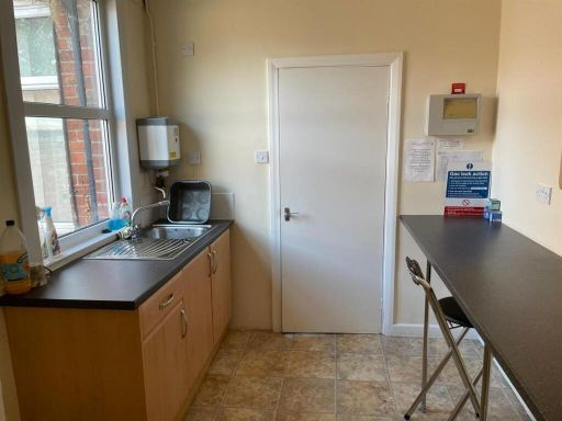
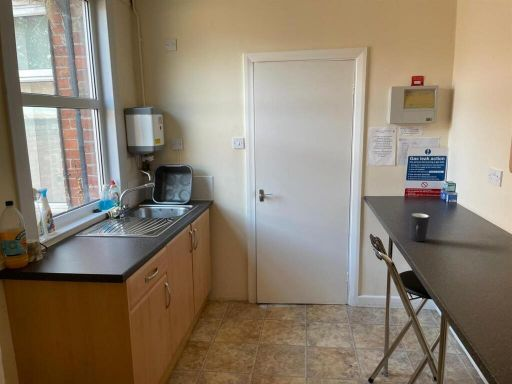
+ mug (419, 228)
